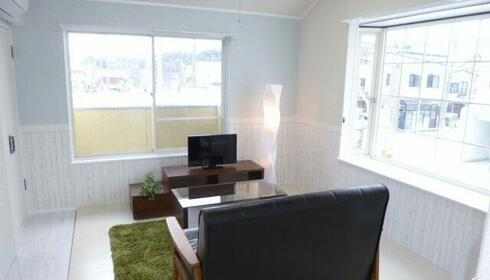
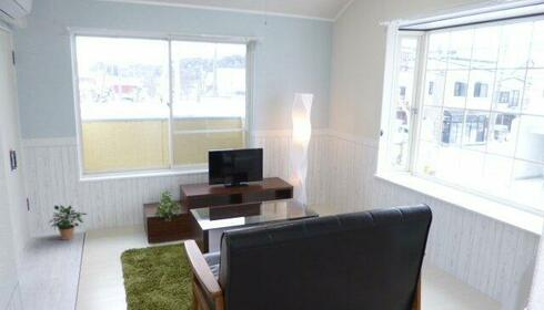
+ potted plant (69, 220)
